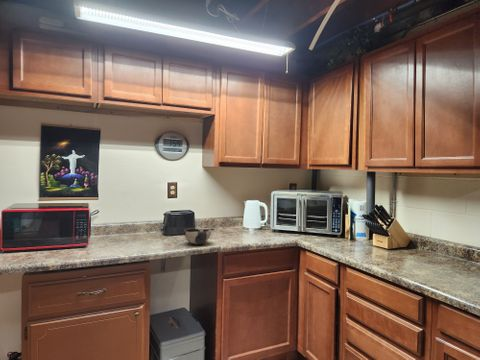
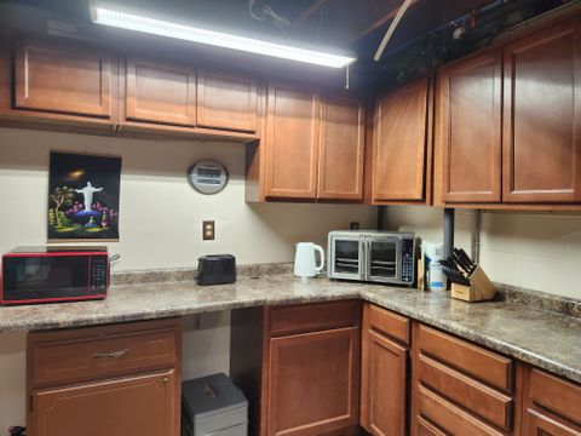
- bowl (197, 236)
